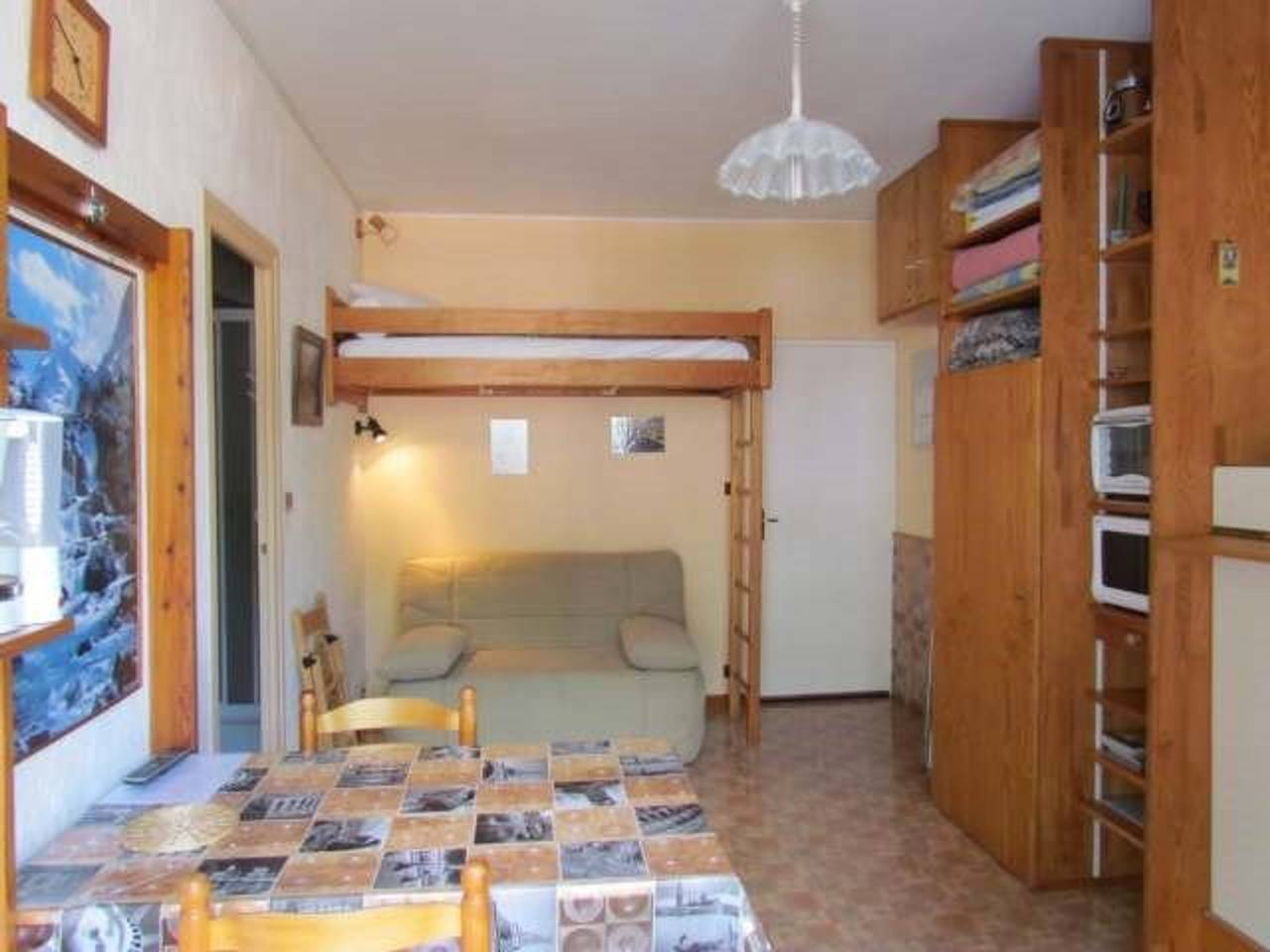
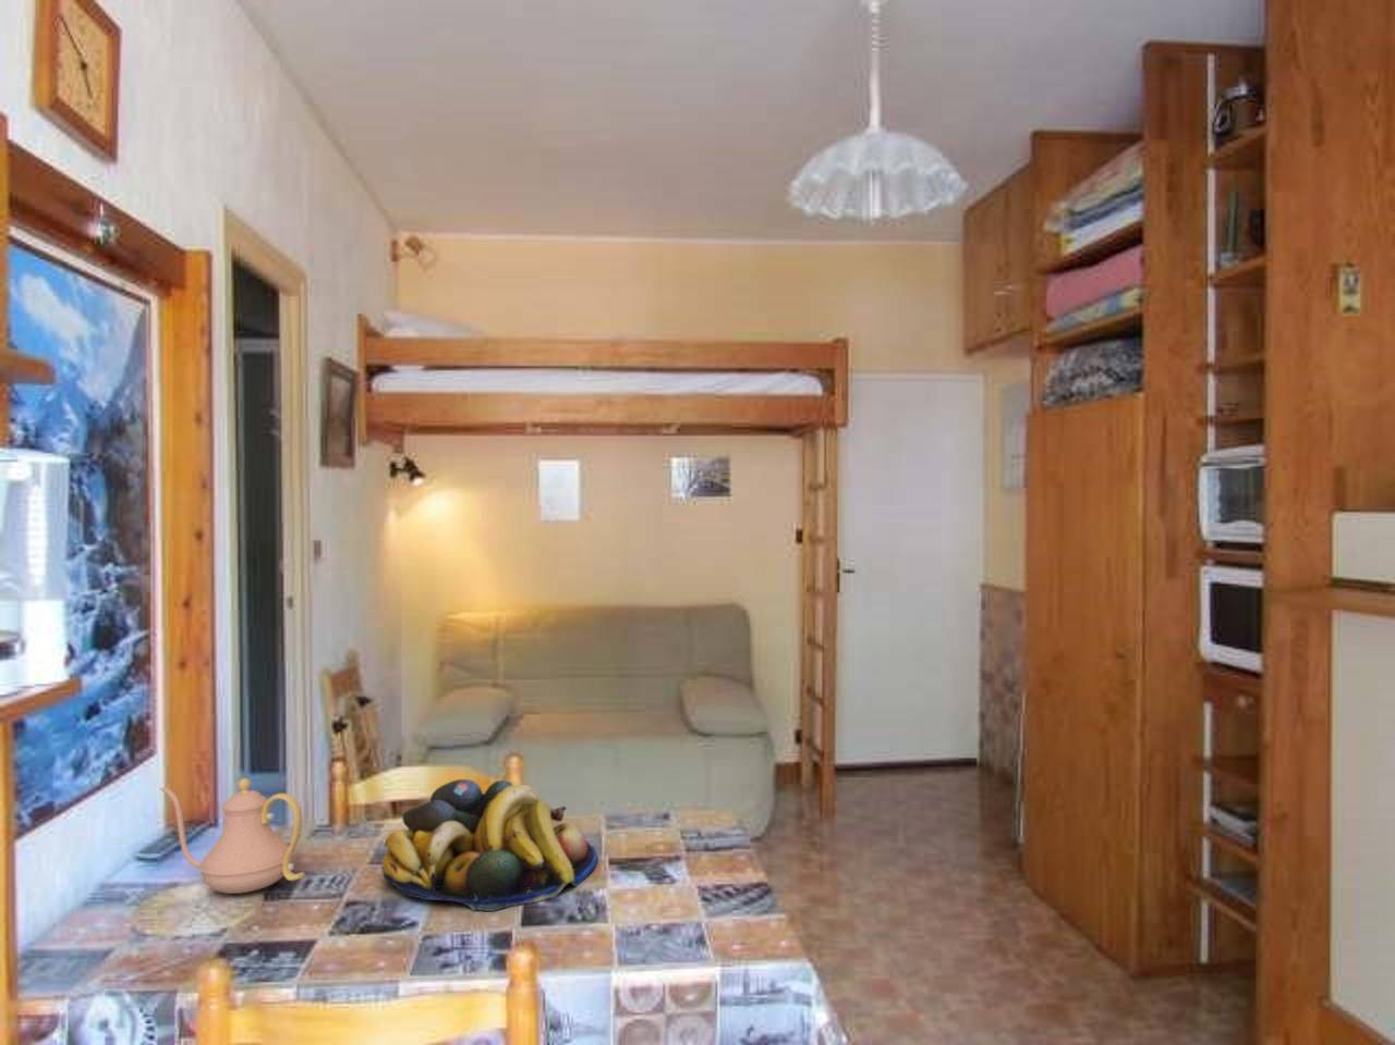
+ teapot (230, 831)
+ fruit bowl (493, 827)
